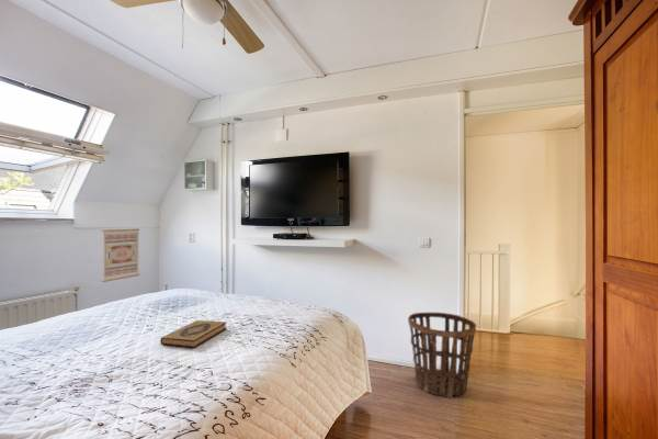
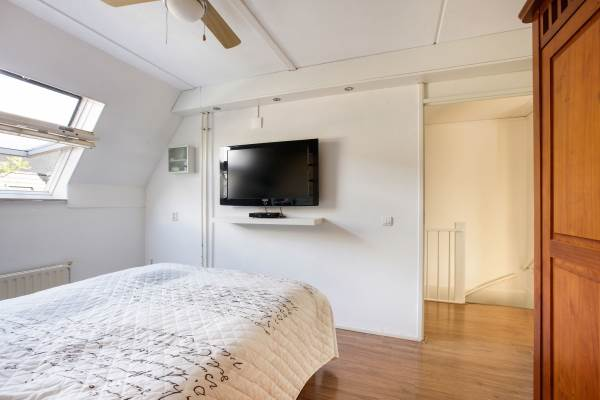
- basket (441, 351)
- wall art (122, 254)
- hardback book (195, 333)
